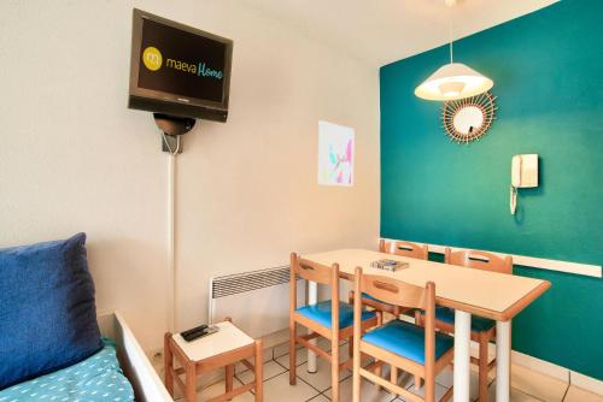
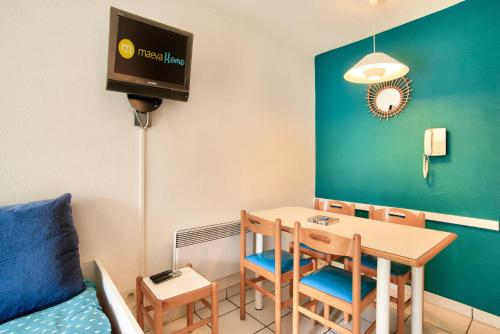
- wall art (336, 154)
